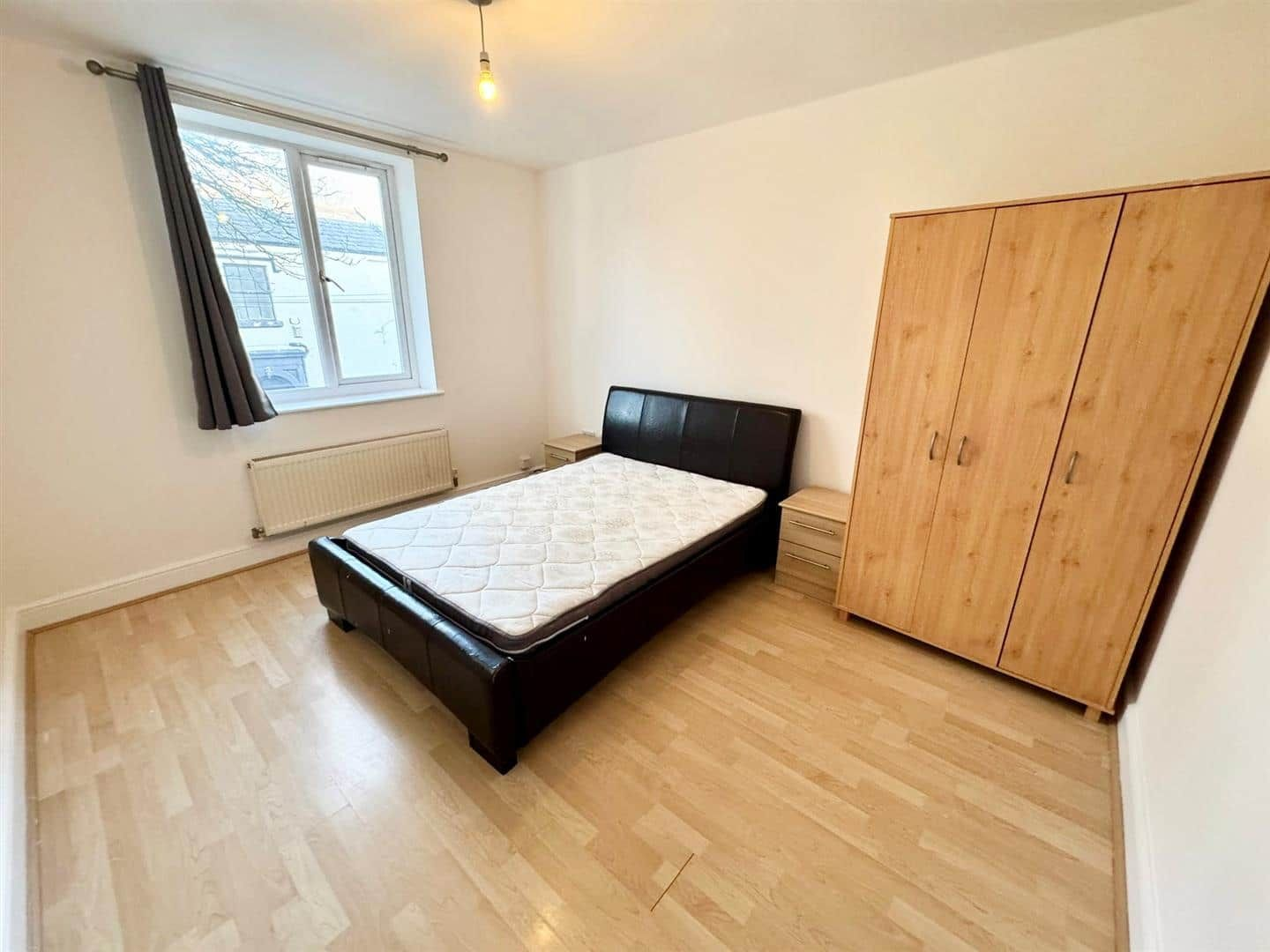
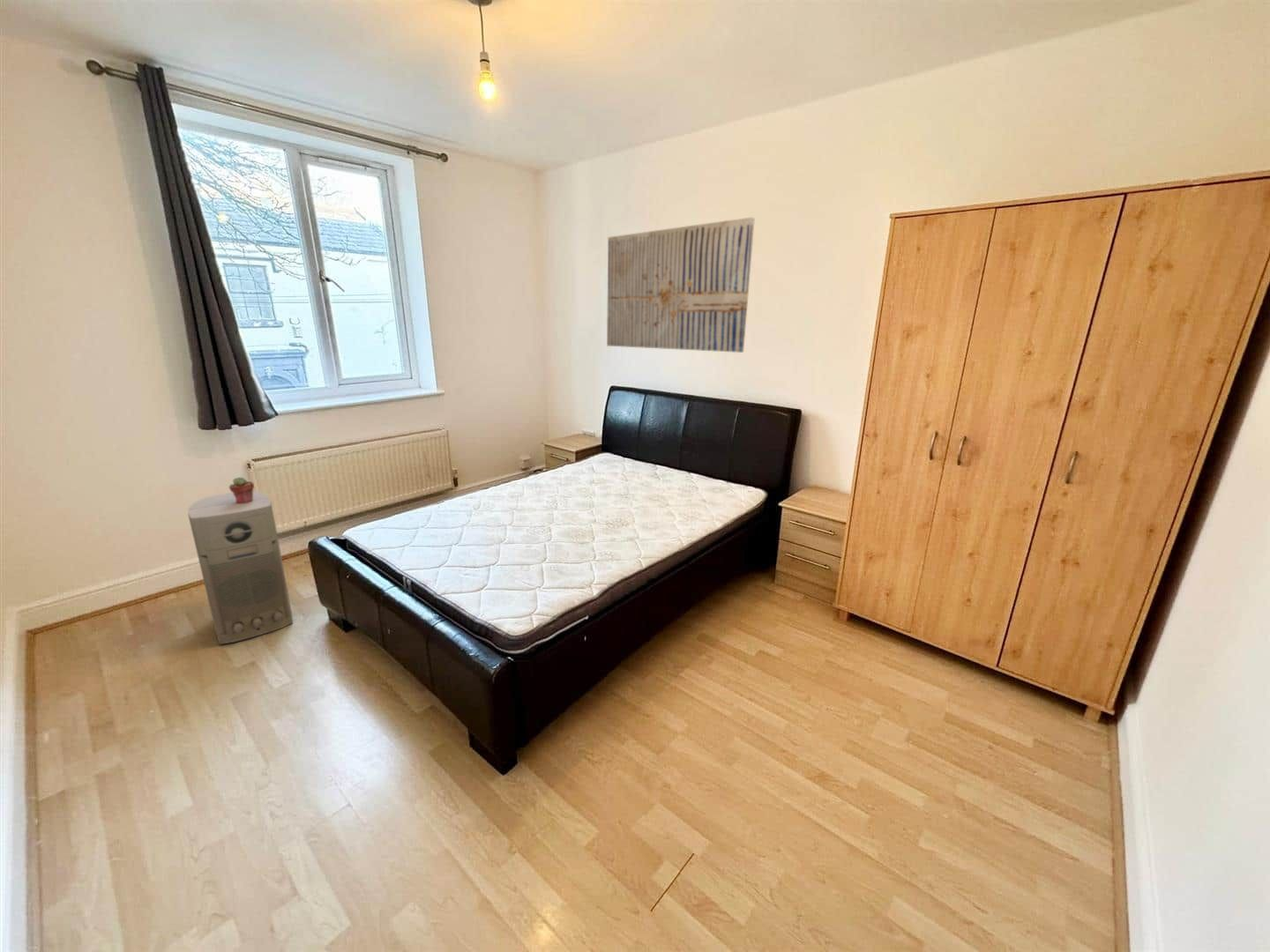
+ wall art (670, 290)
+ air purifier (243, 562)
+ potted succulent (242, 488)
